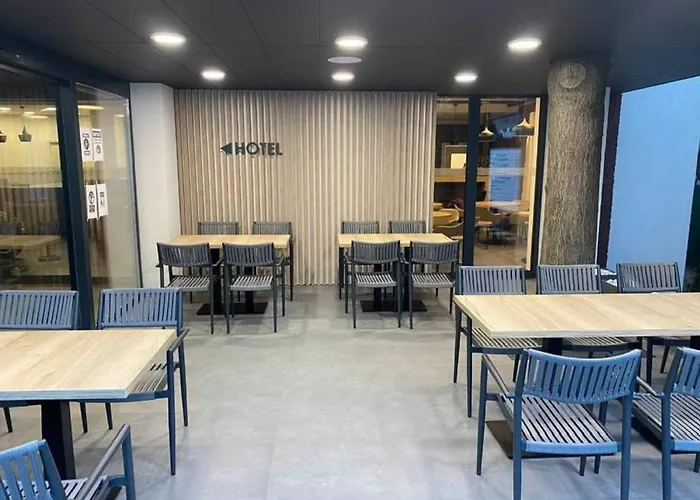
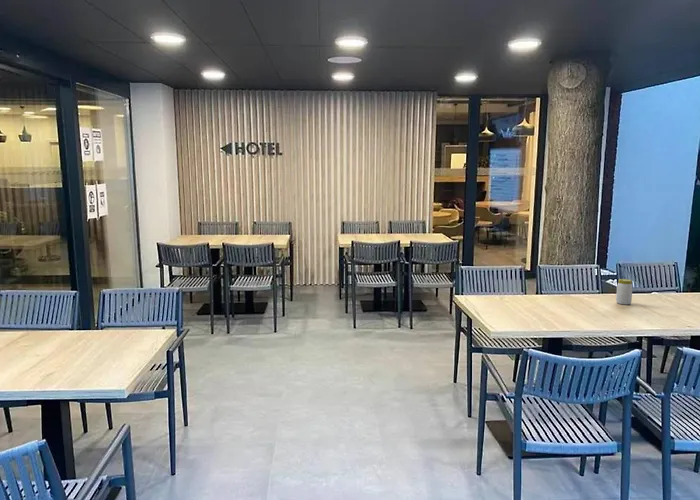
+ jar (624, 291)
